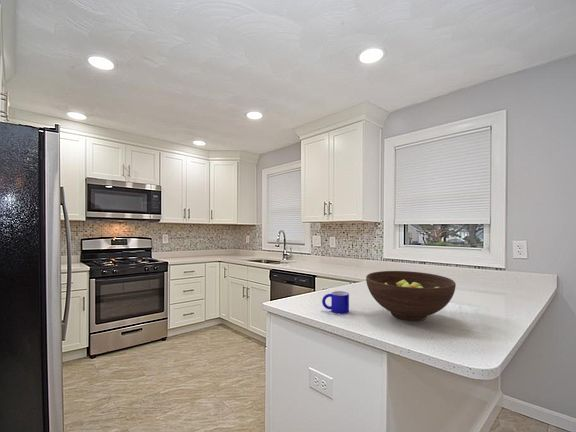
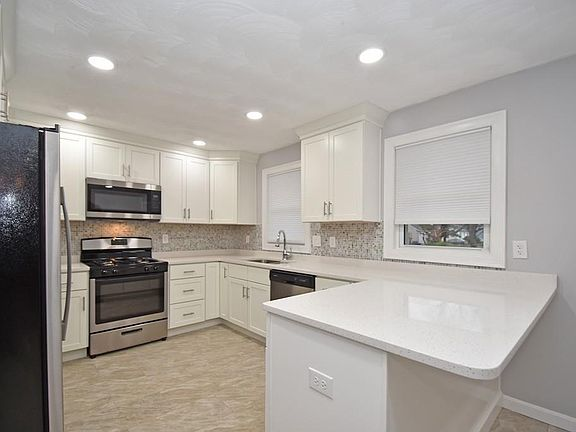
- fruit bowl (408, 297)
- mug (335, 302)
